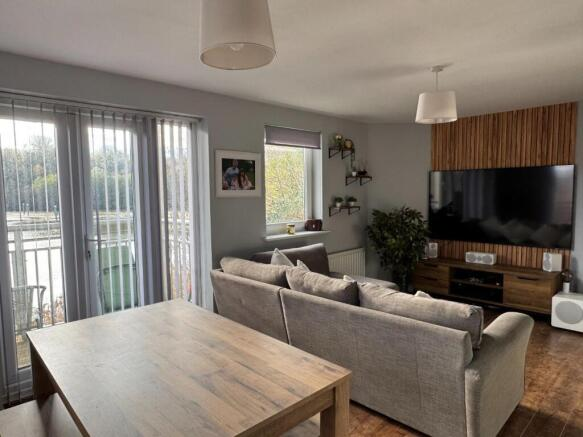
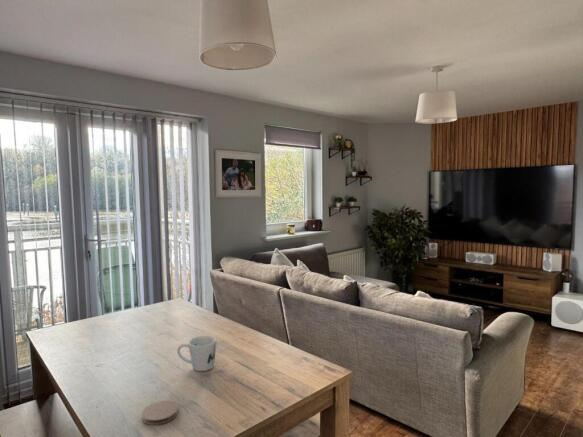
+ coaster (160, 412)
+ mug (197, 353)
